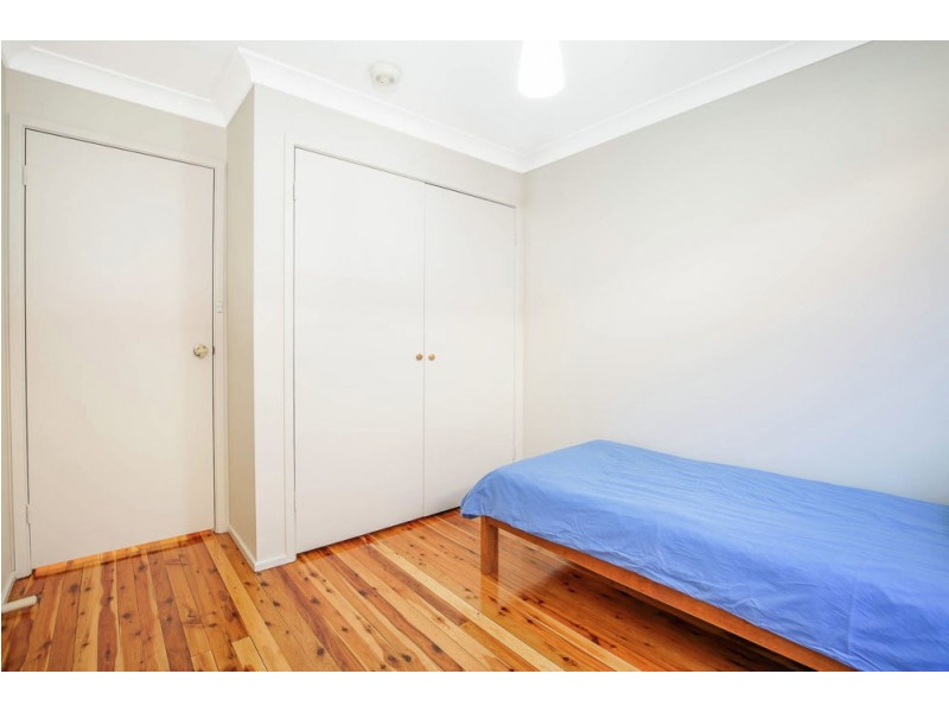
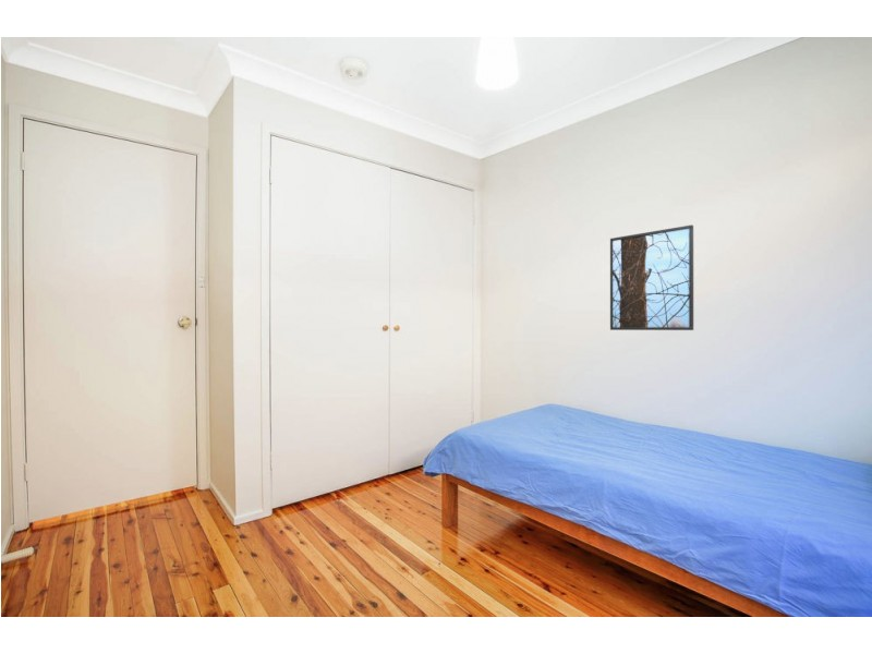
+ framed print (649, 280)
